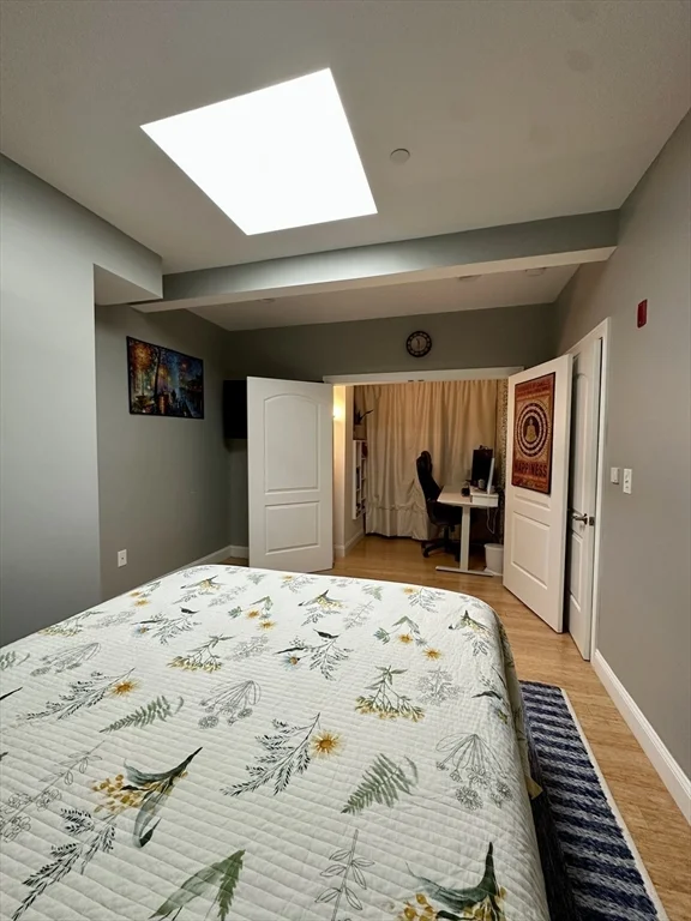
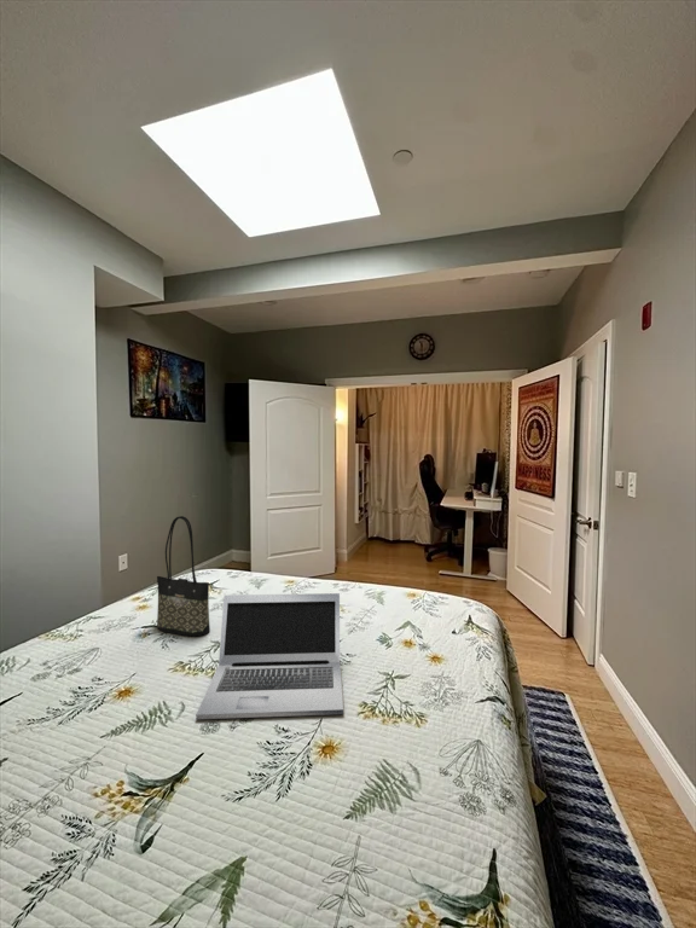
+ laptop (277, 648)
+ tote bag (181, 579)
